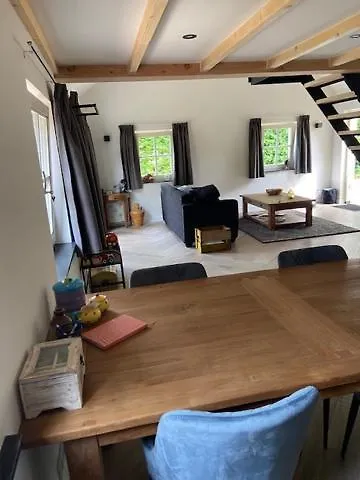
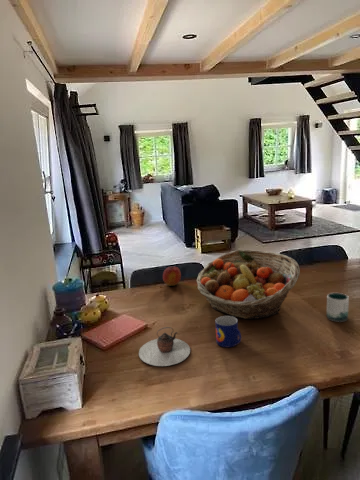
+ teapot (163, 340)
+ mug (339, 305)
+ mug (230, 333)
+ apple (171, 275)
+ fruit basket (245, 282)
